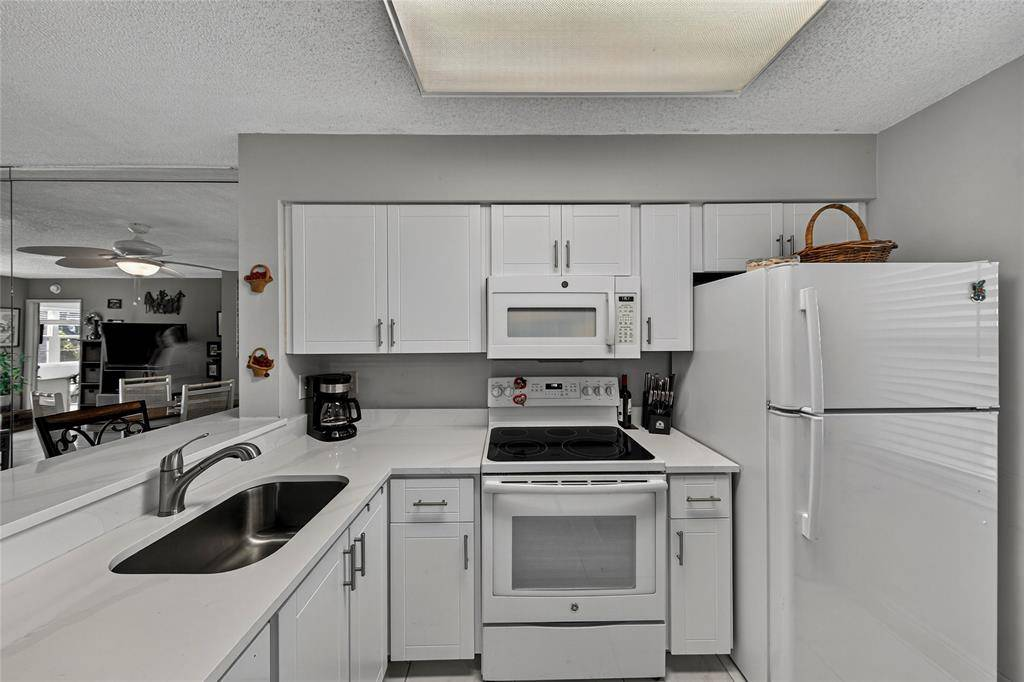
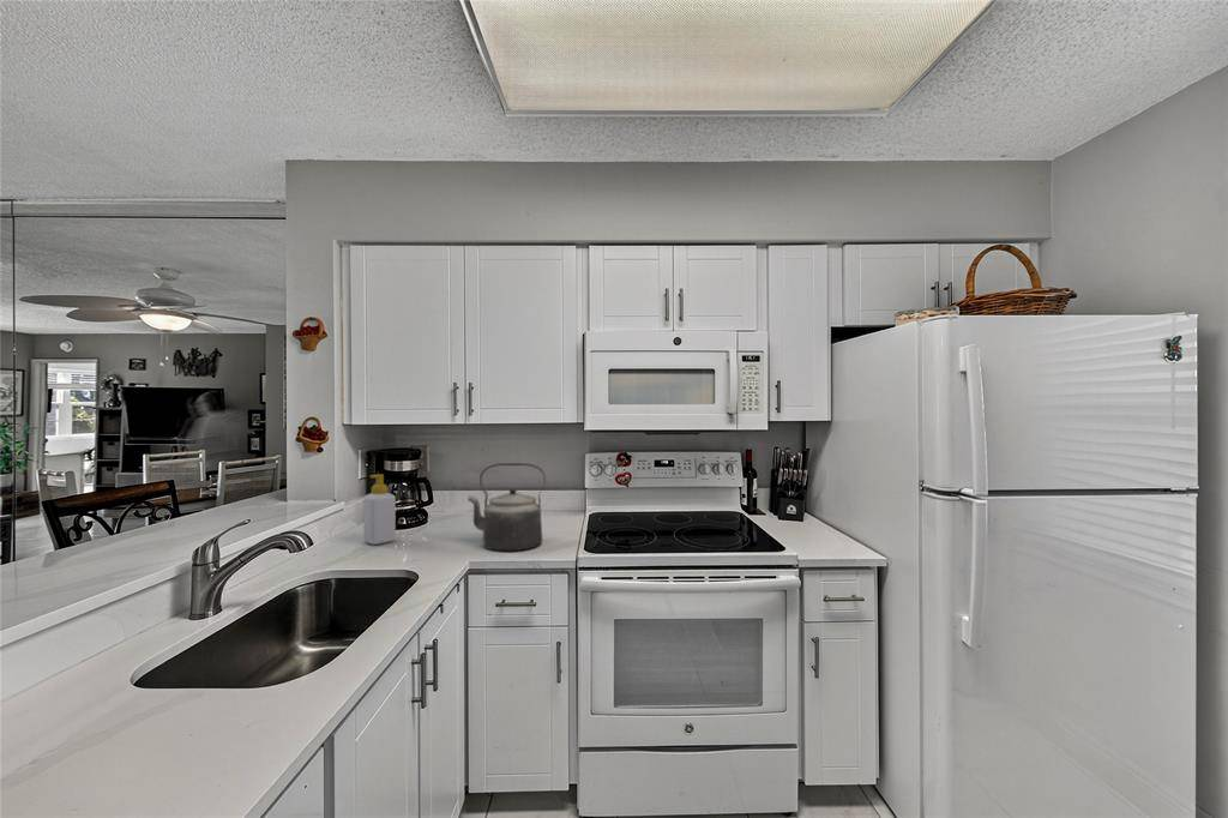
+ soap bottle (379, 507)
+ kettle (506, 503)
